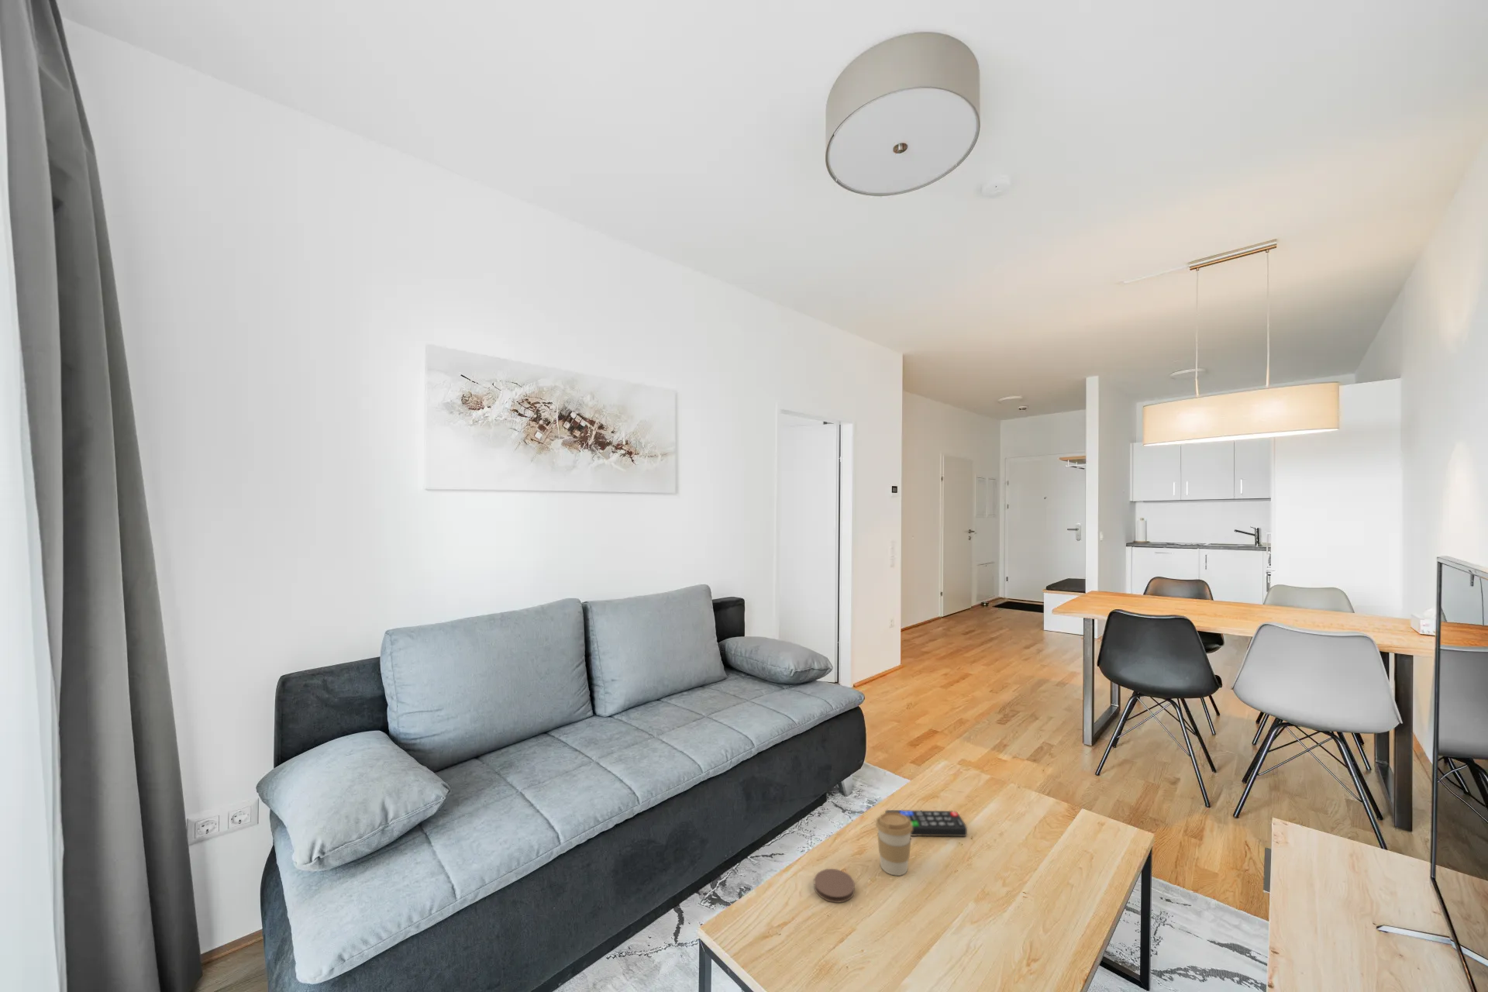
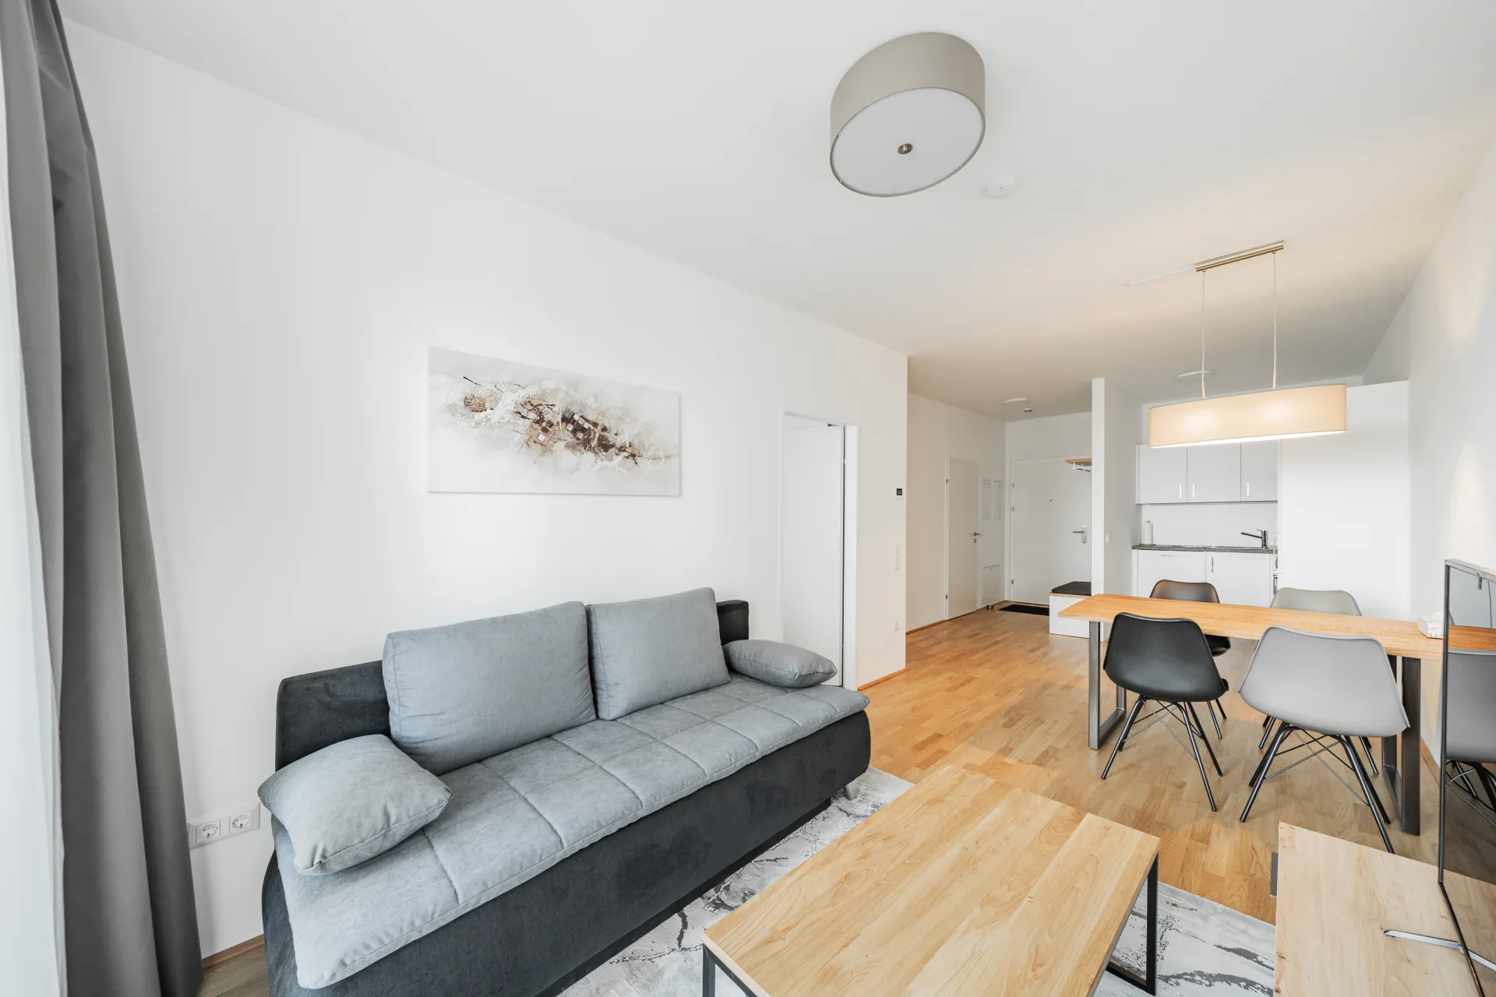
- coaster (834, 885)
- remote control (924, 823)
- coffee cup (893, 841)
